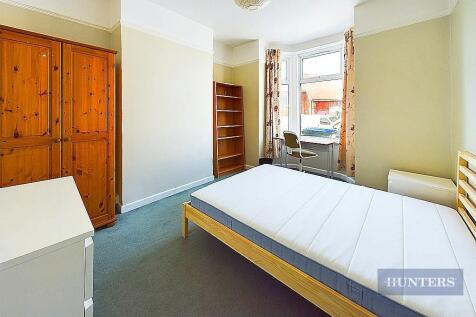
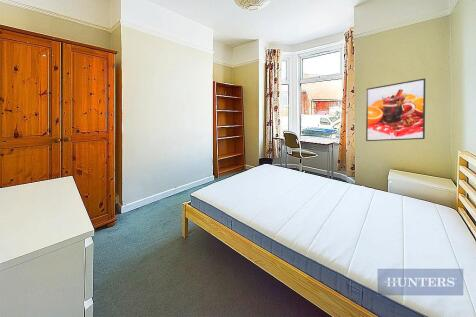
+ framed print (393, 112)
